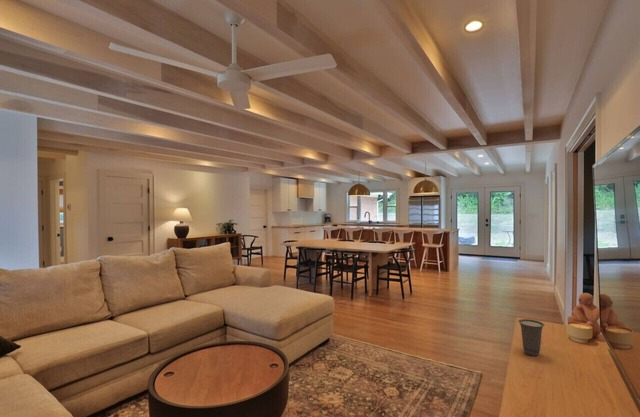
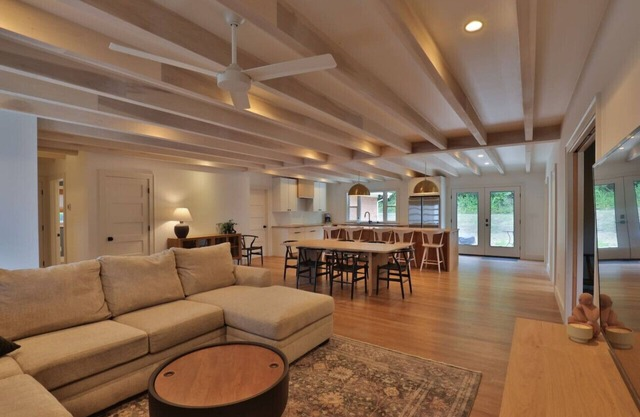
- cup (531, 338)
